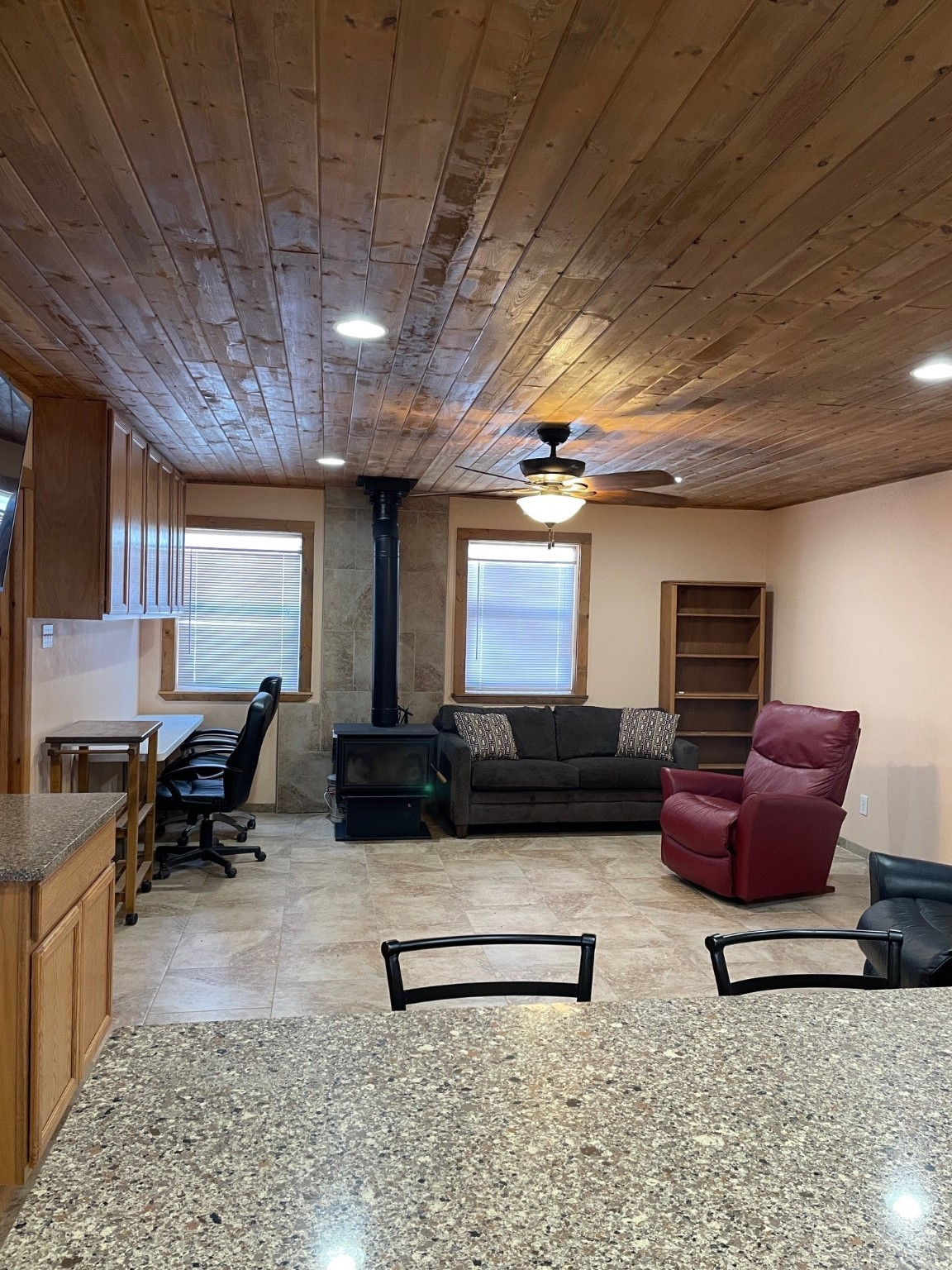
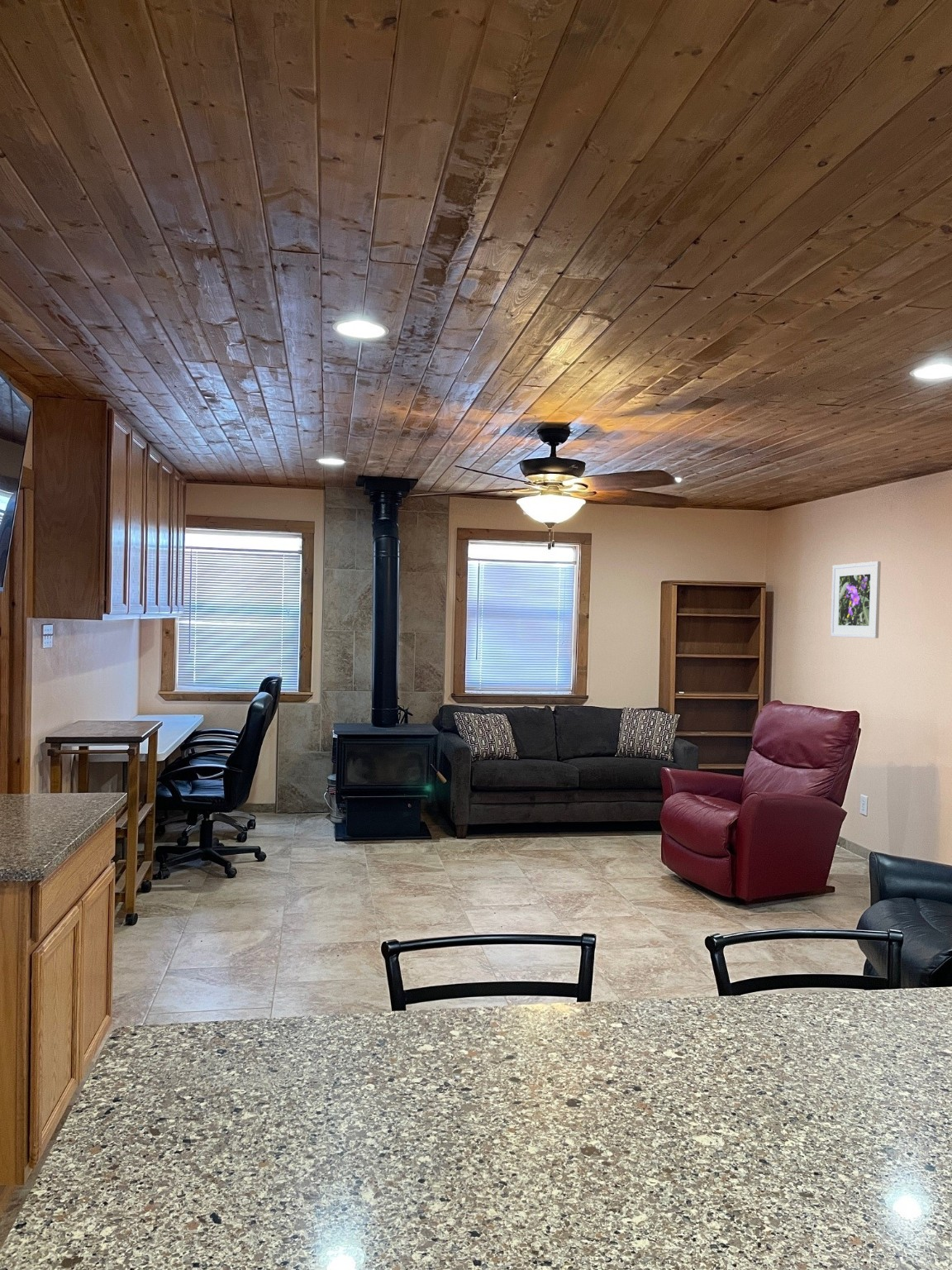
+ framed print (854, 600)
